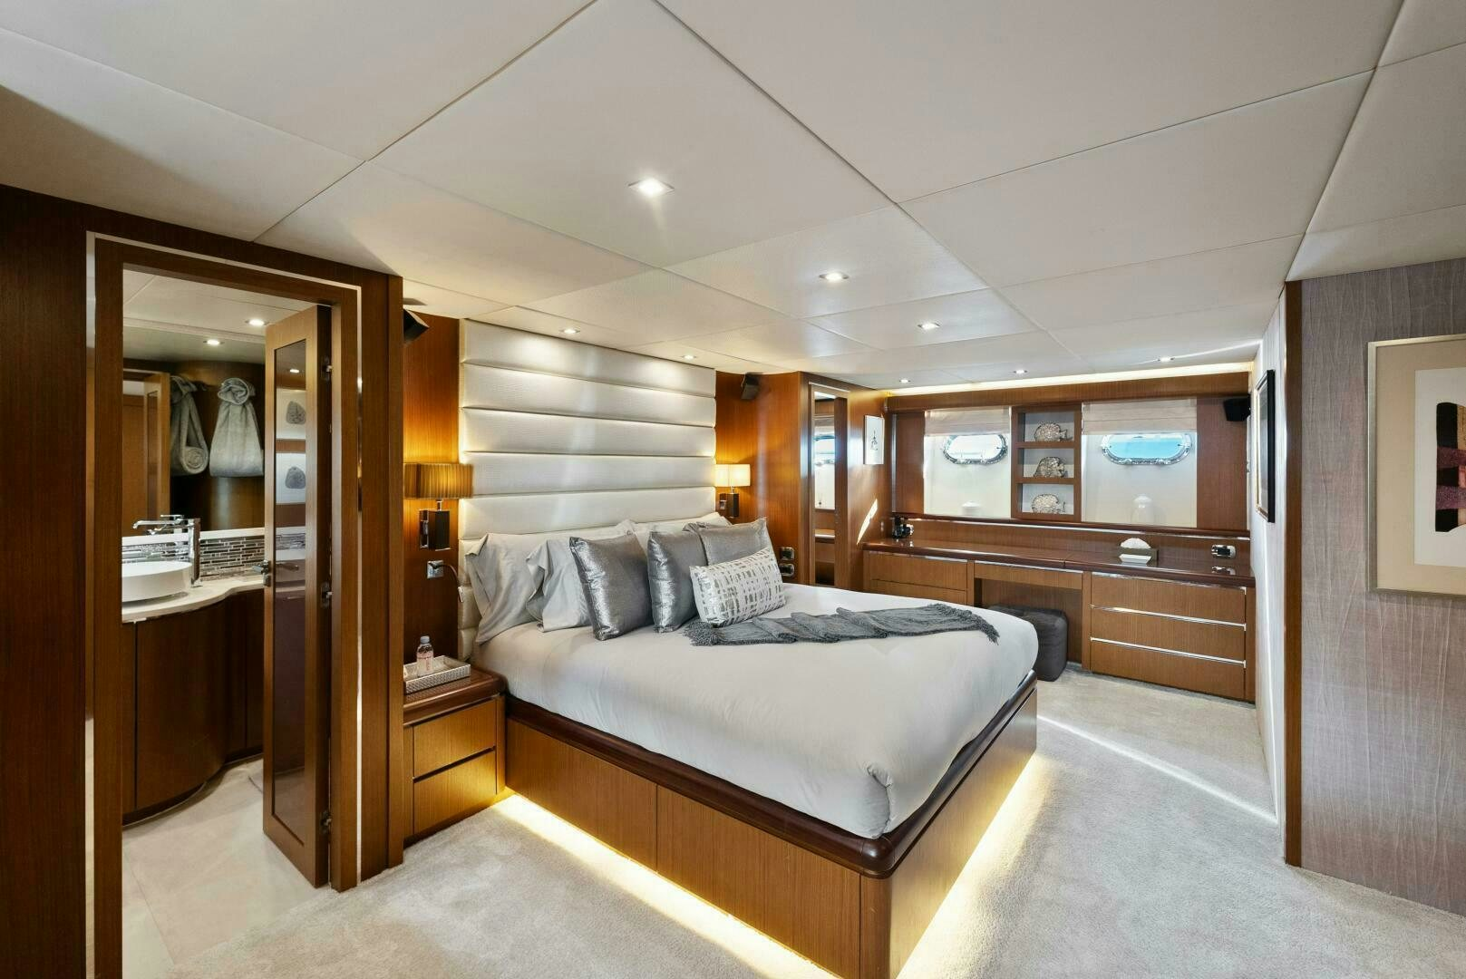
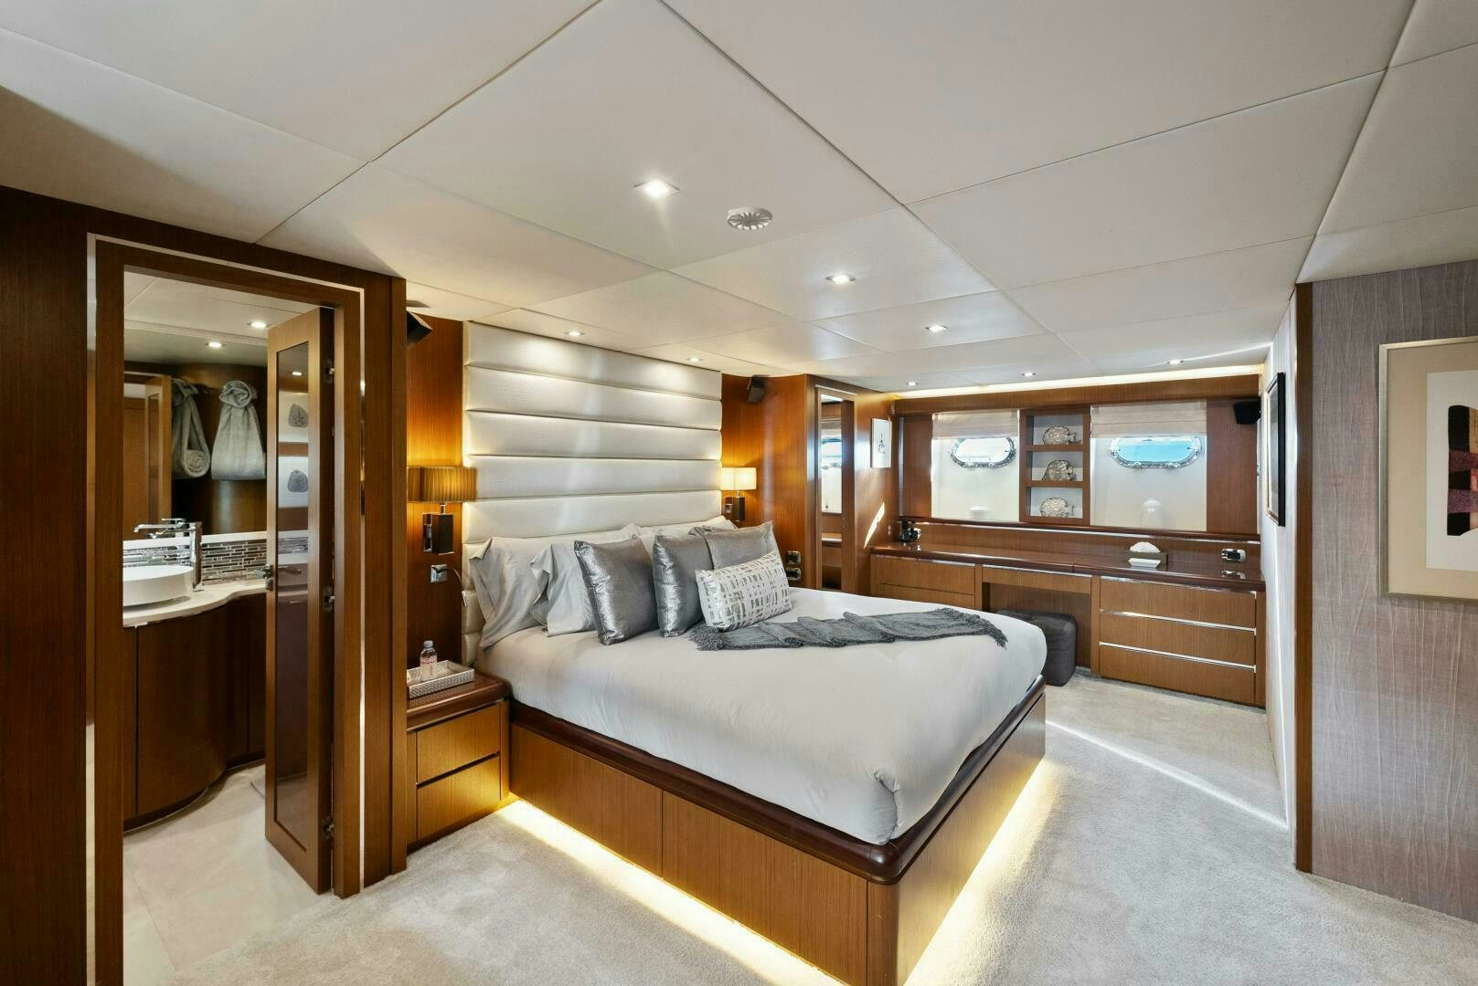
+ smoke detector (750, 220)
